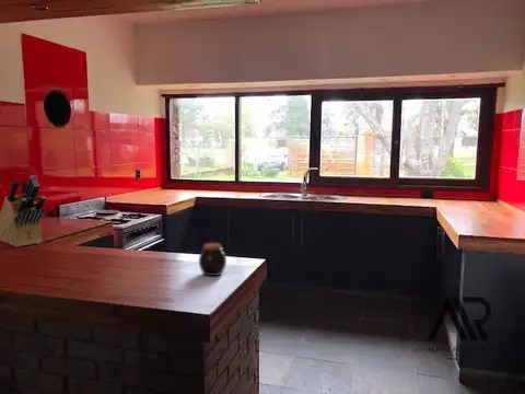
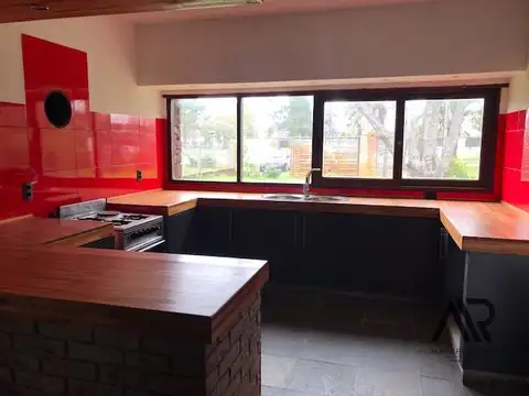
- knife block (19, 208)
- jar (212, 258)
